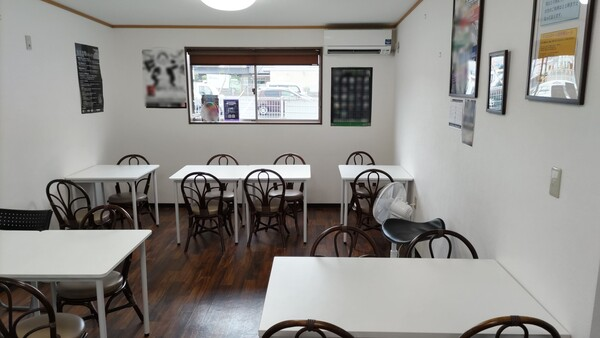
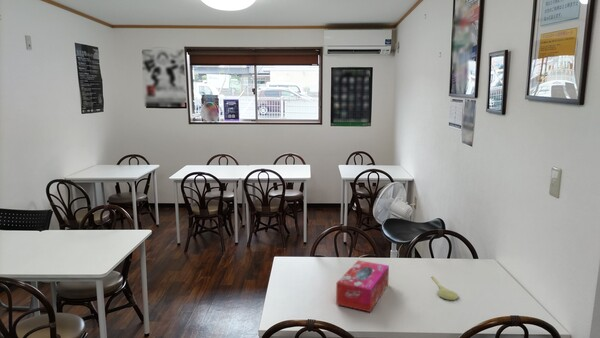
+ spoon (441, 287)
+ tissue box (363, 284)
